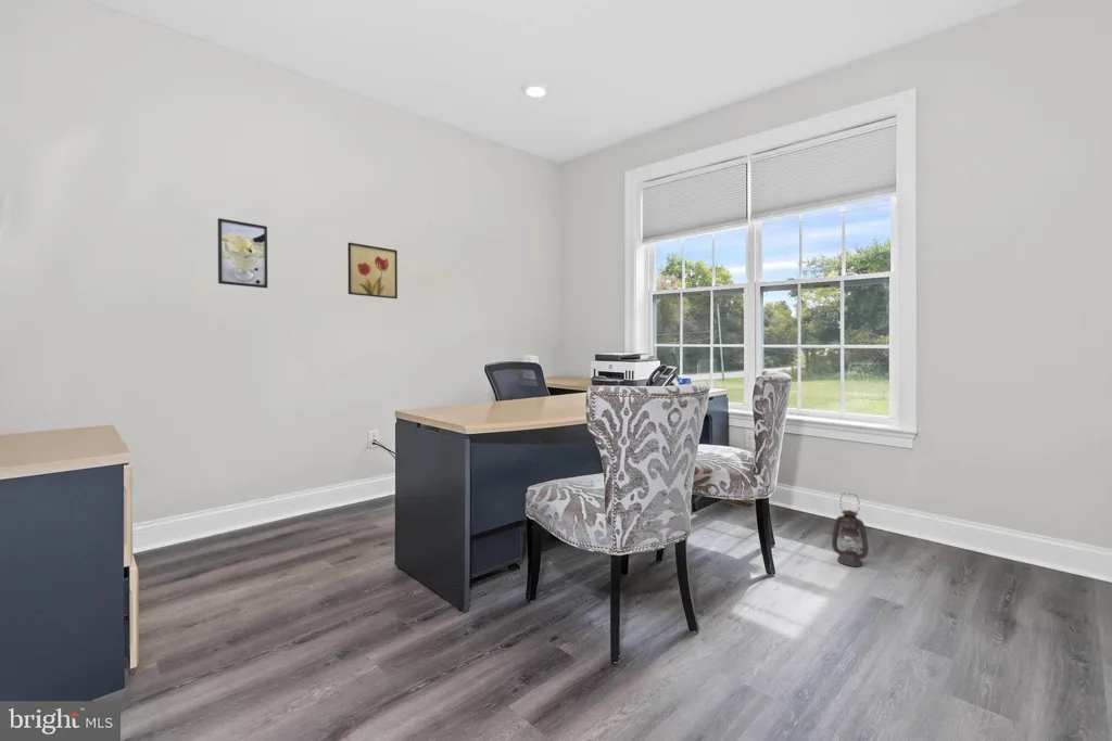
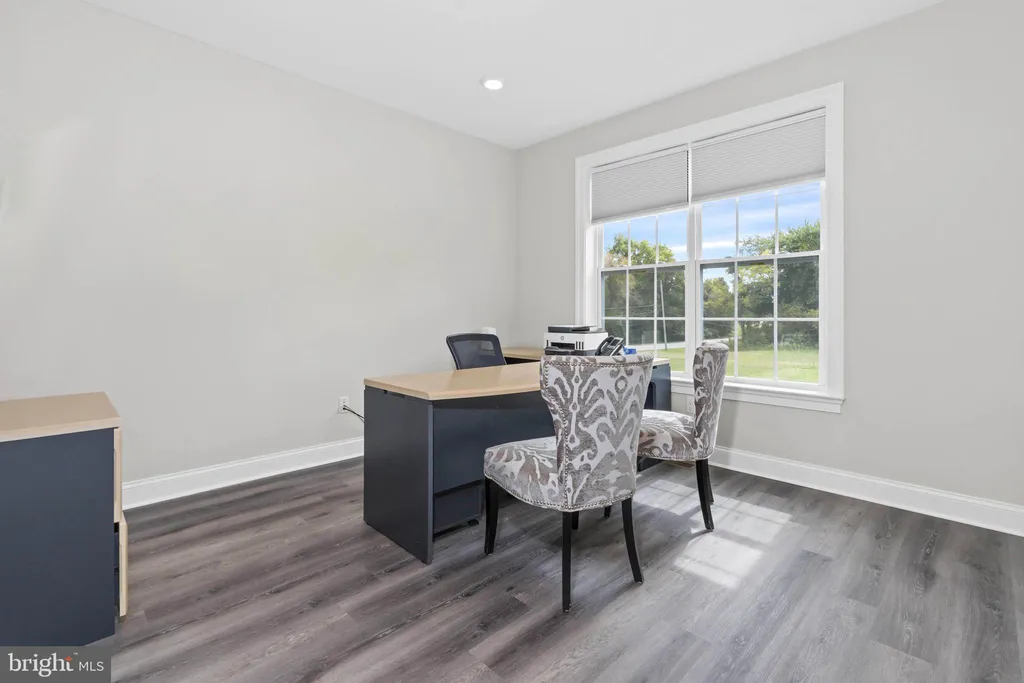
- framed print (243, 254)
- lantern (849, 527)
- wall art (372, 271)
